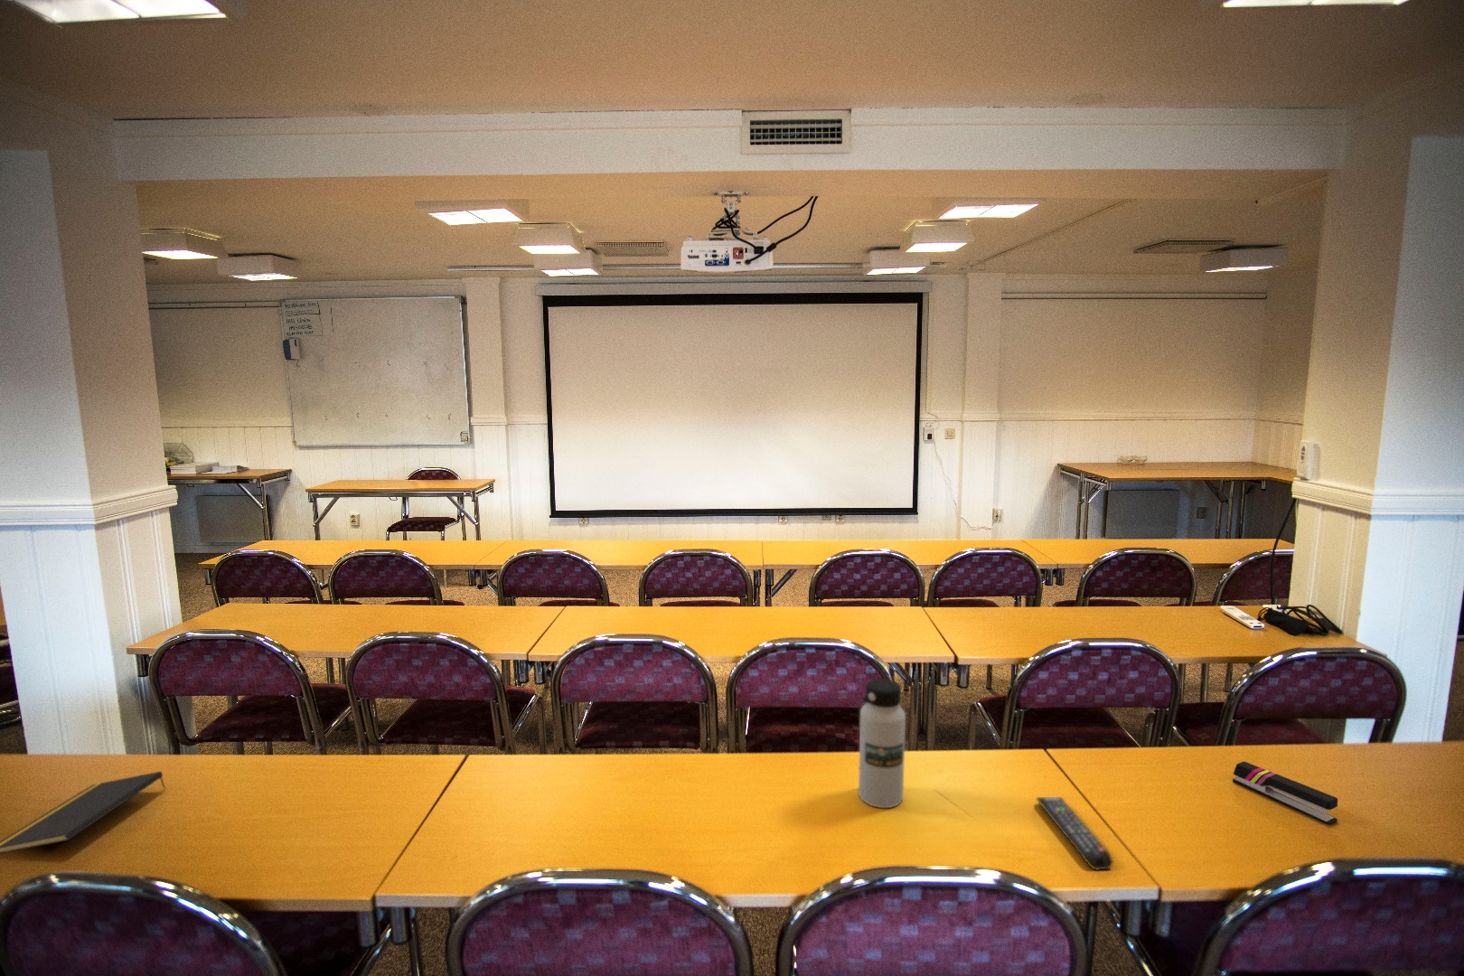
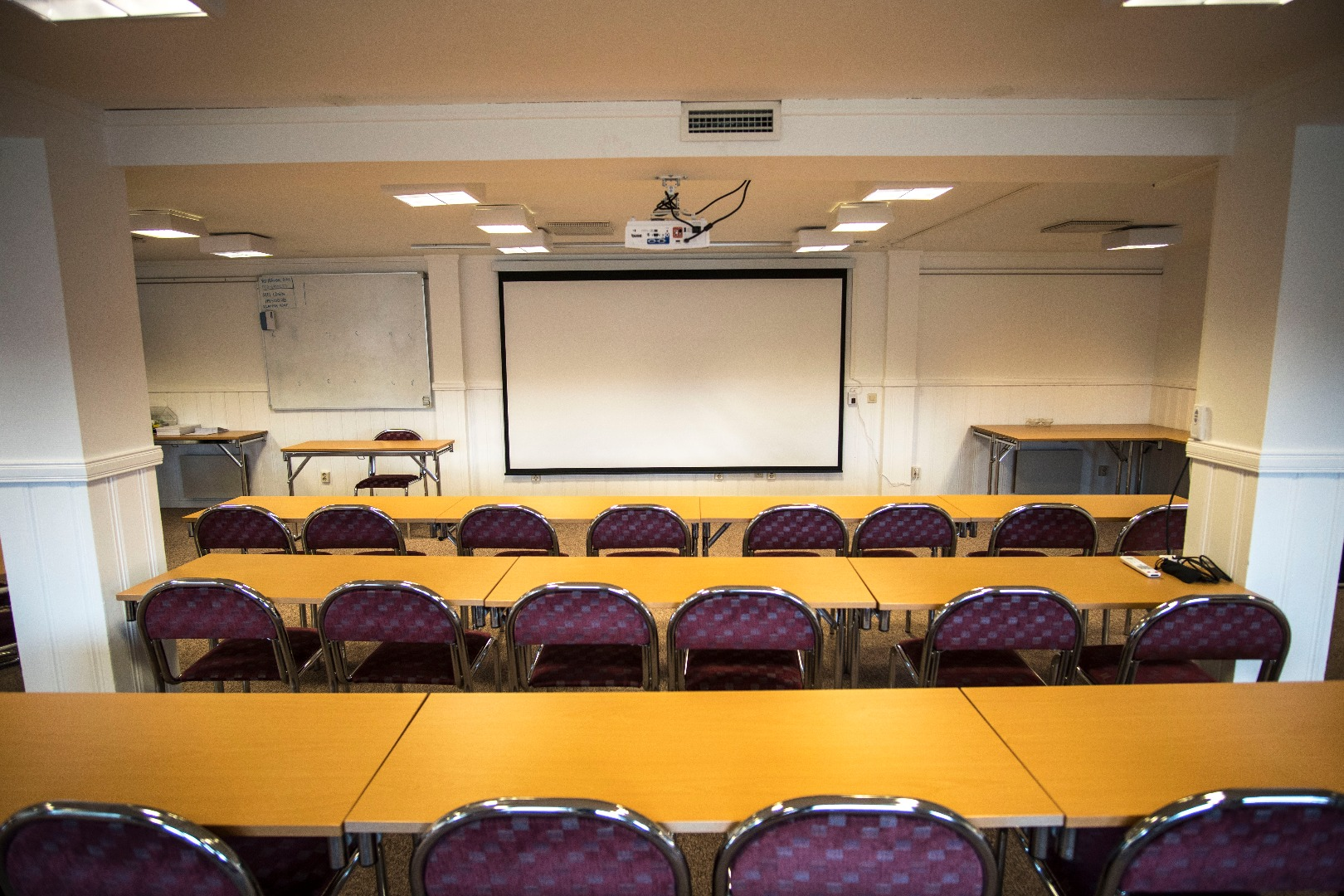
- water bottle (882, 740)
- remote control (1072, 828)
- stapler (1282, 789)
- notepad (81, 809)
